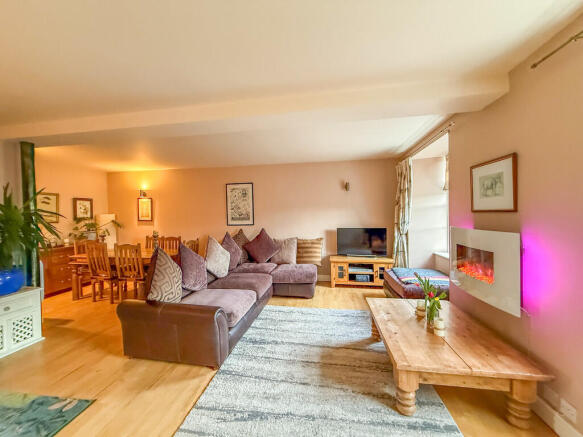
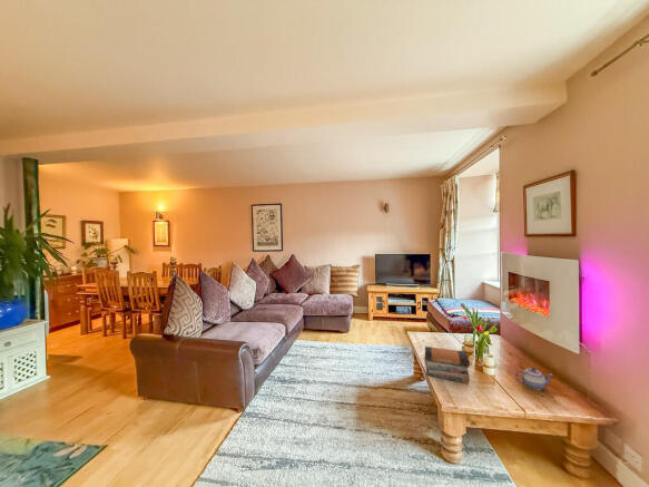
+ book stack (445, 363)
+ teapot (533, 377)
